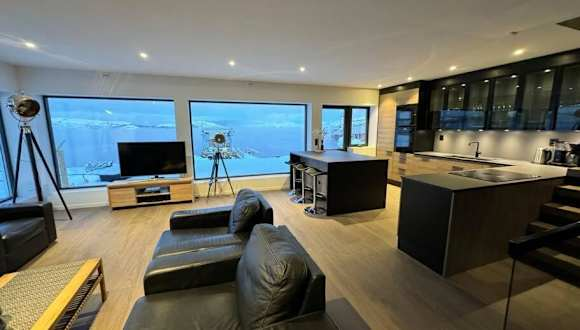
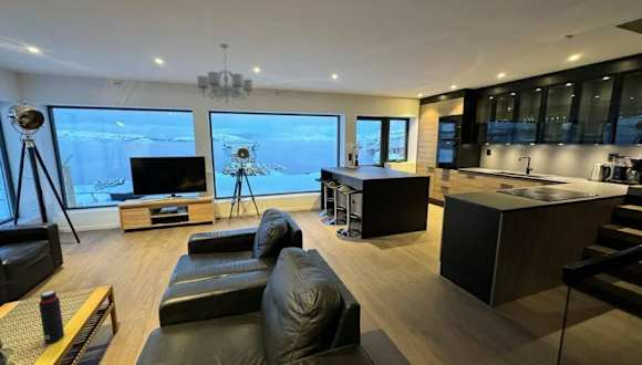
+ water bottle (50, 315)
+ chandelier (225, 74)
